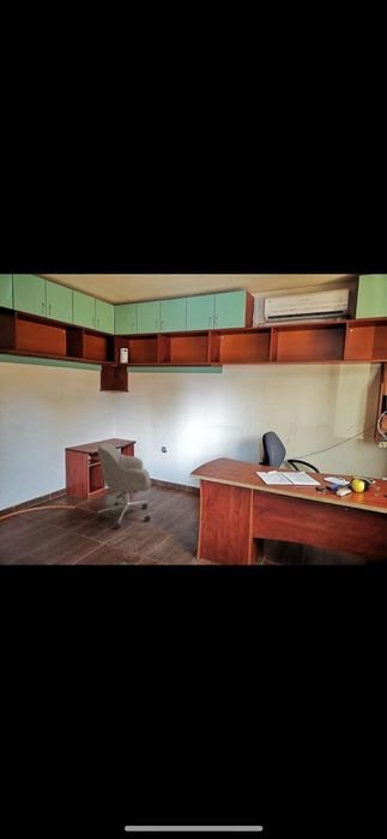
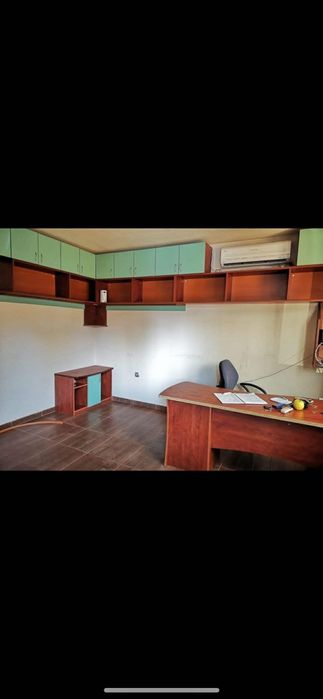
- chair (123, 480)
